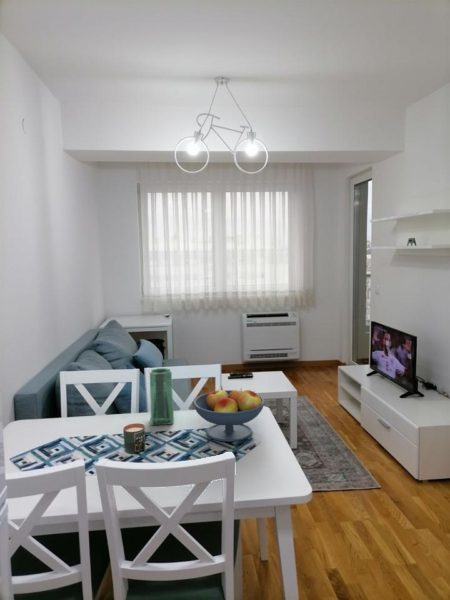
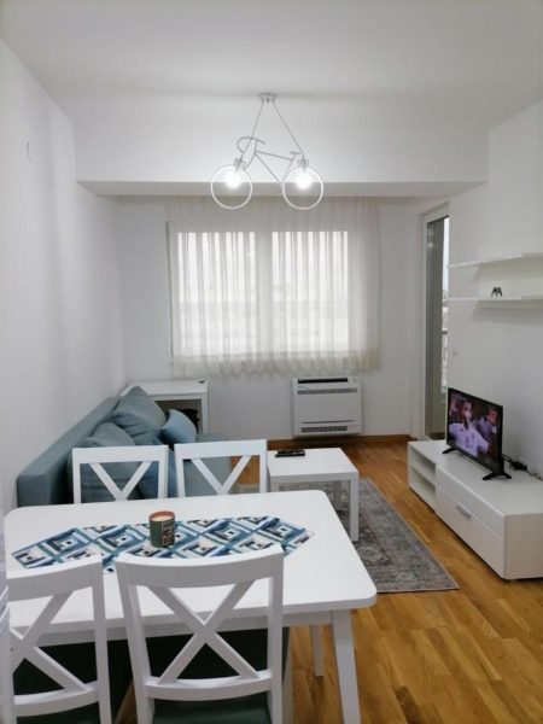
- fruit bowl (229, 411)
- vase (161, 395)
